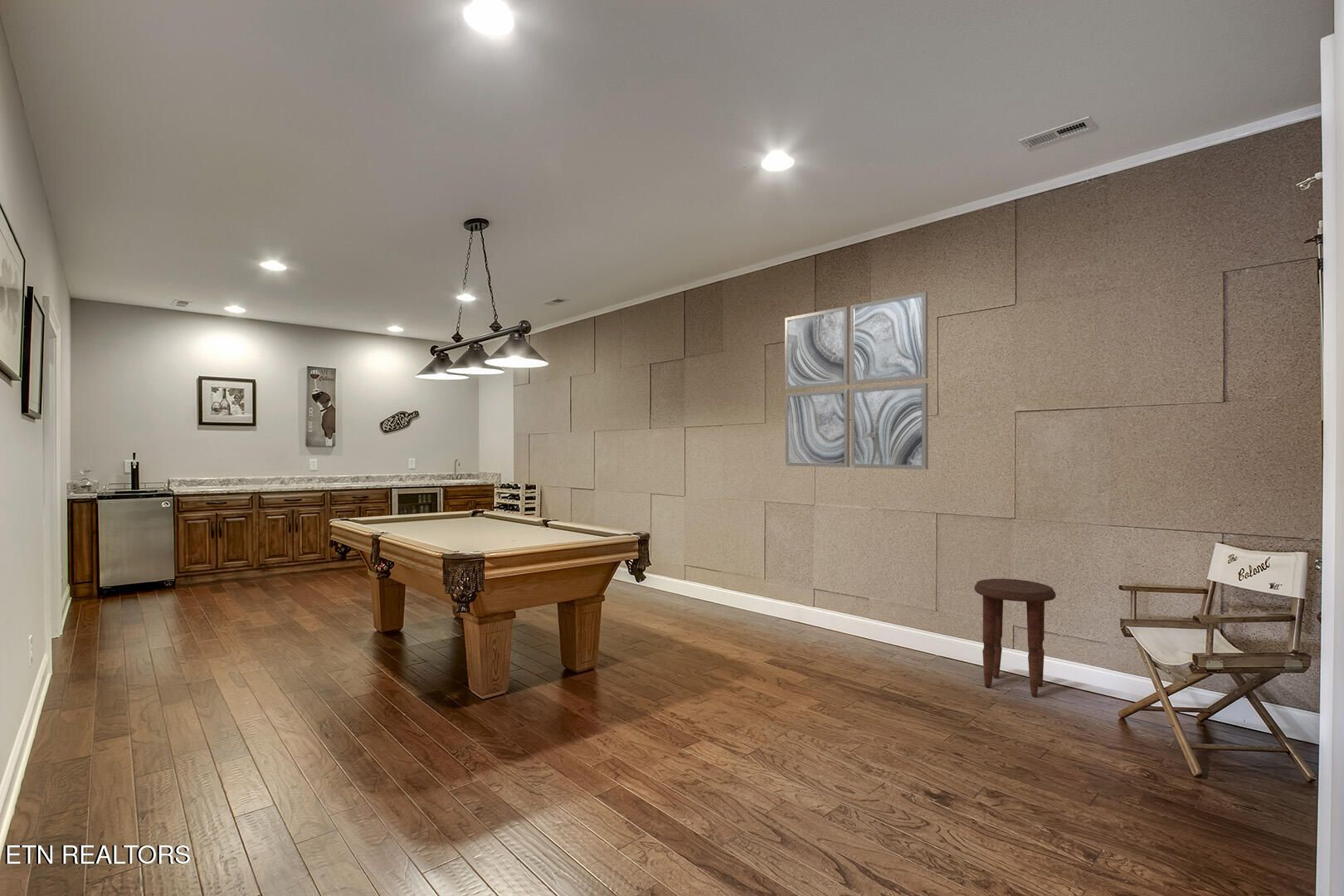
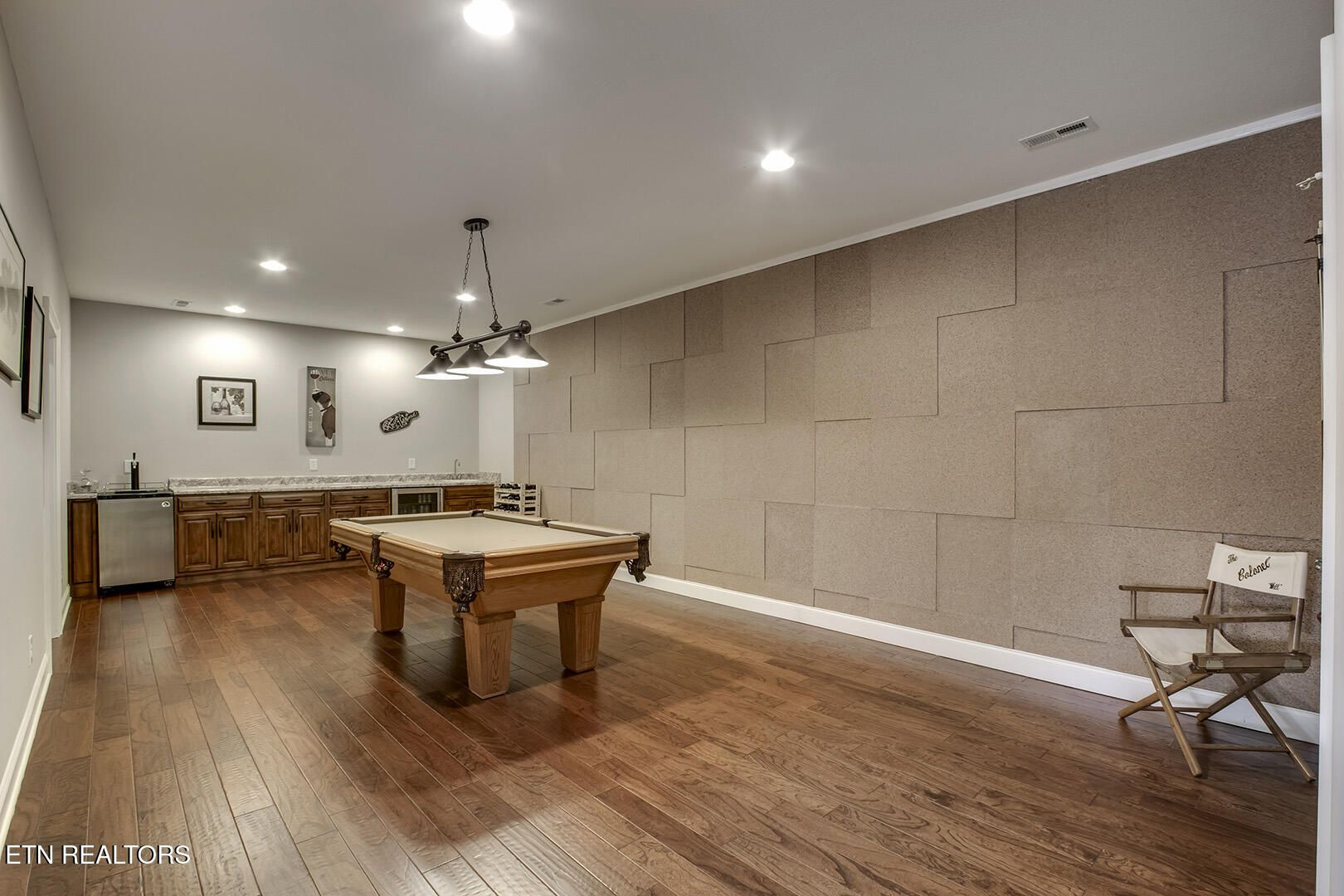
- side table (1001, 635)
- wall art (849, 384)
